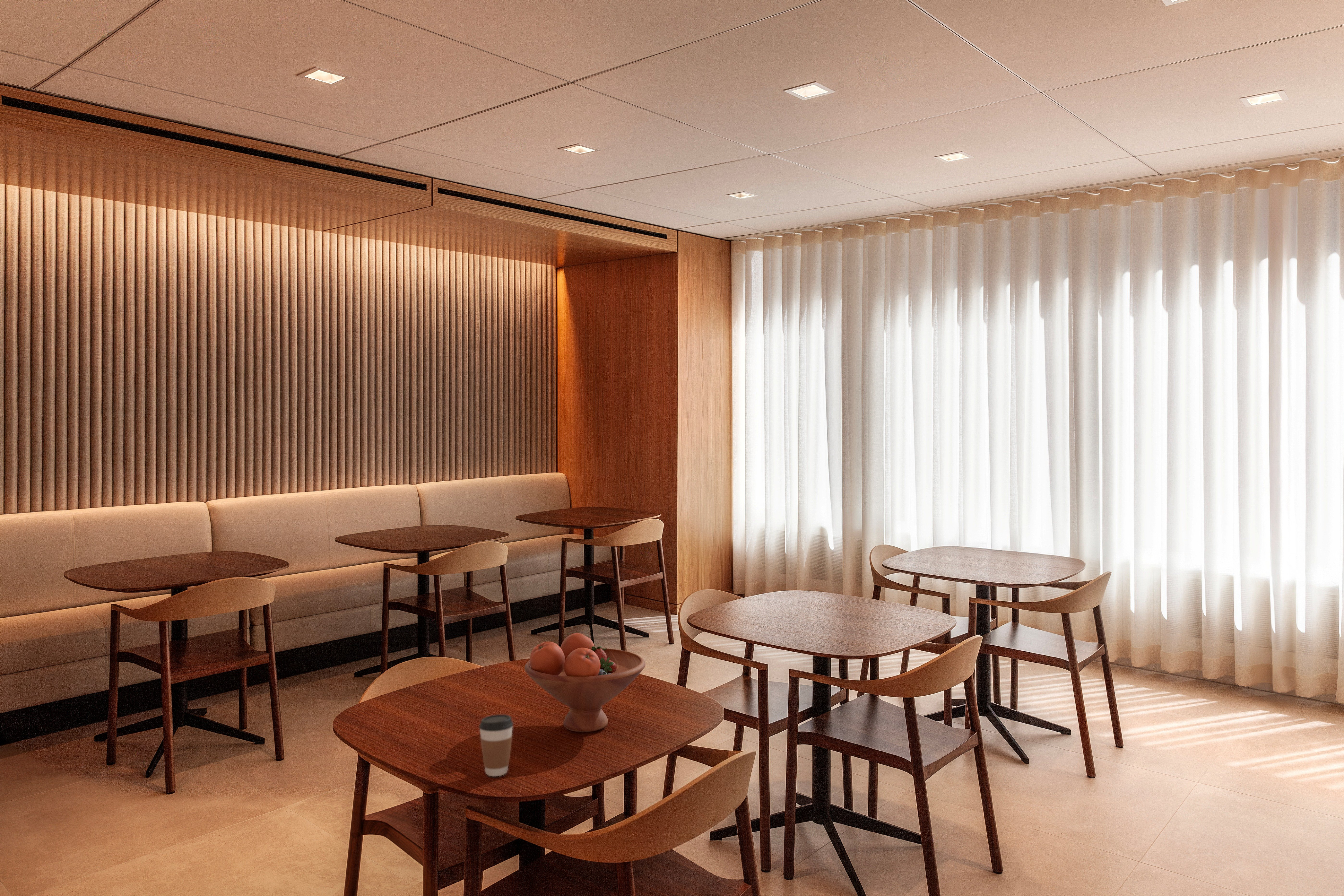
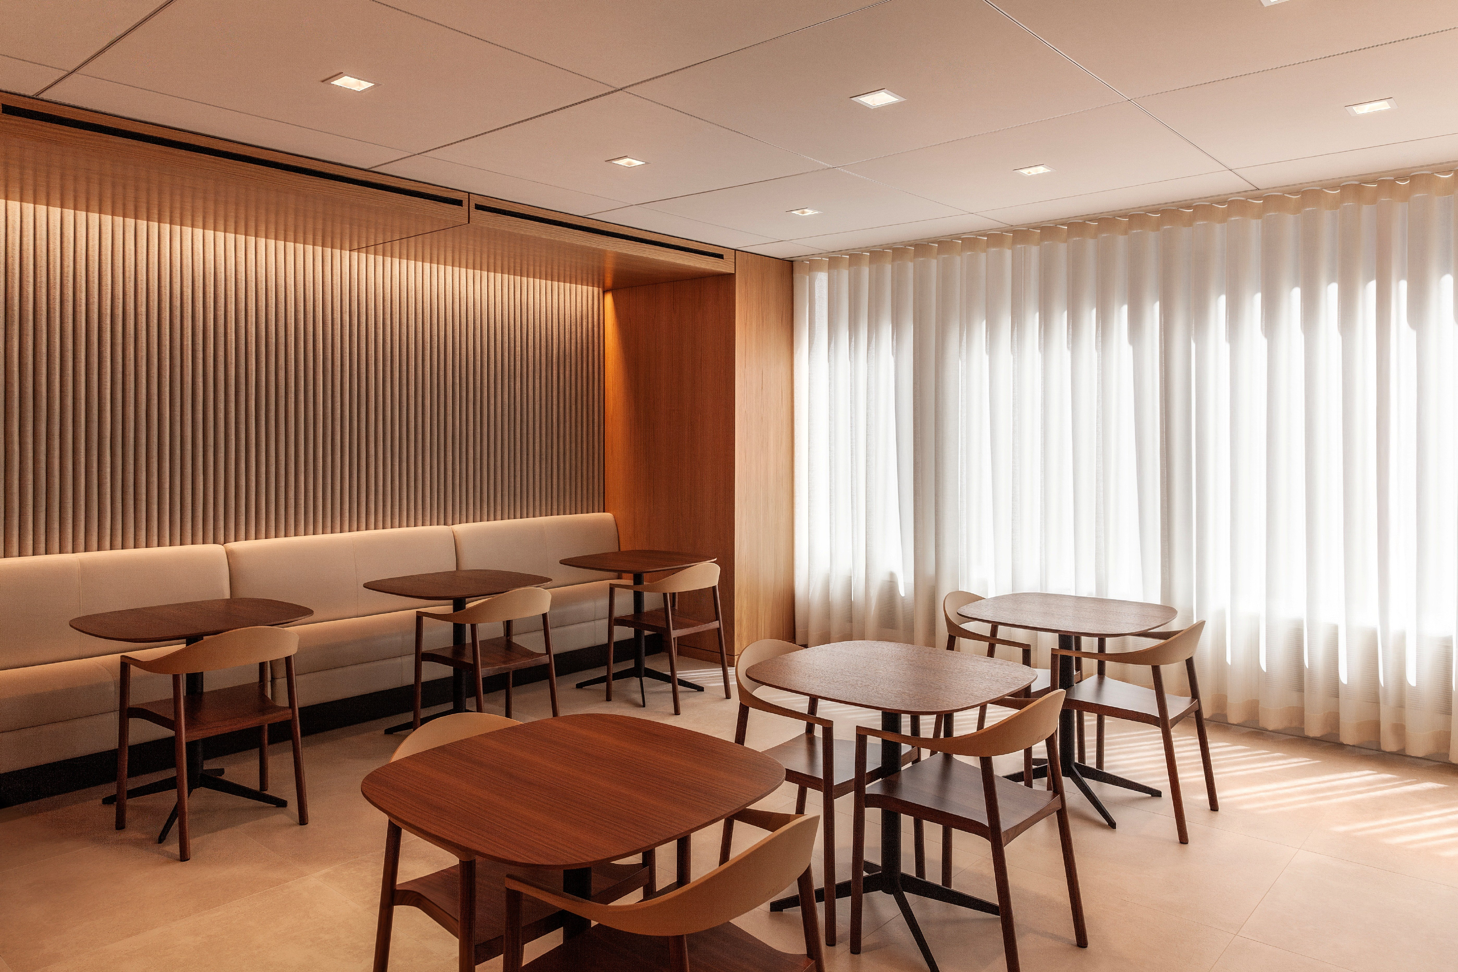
- coffee cup (496, 745)
- fruit bowl (585, 681)
